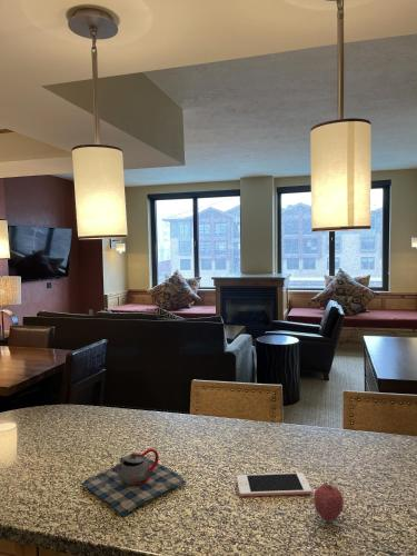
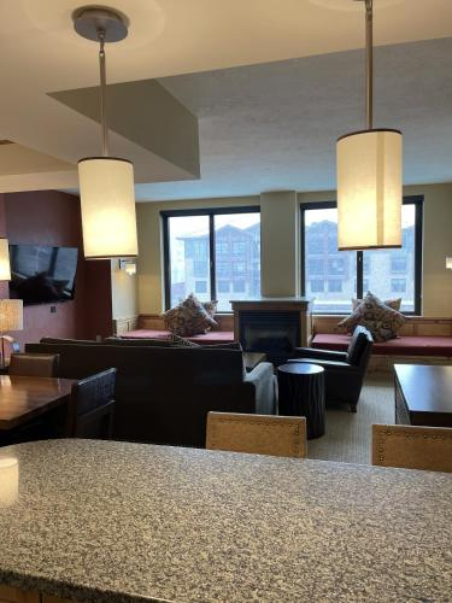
- teapot (133, 468)
- fruit (328, 502)
- cell phone (272, 484)
